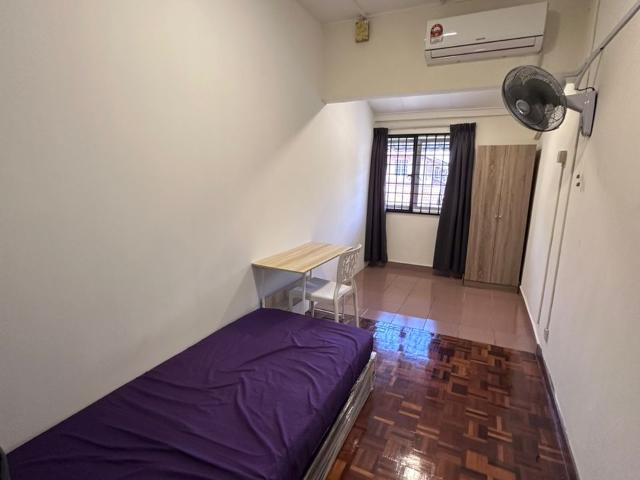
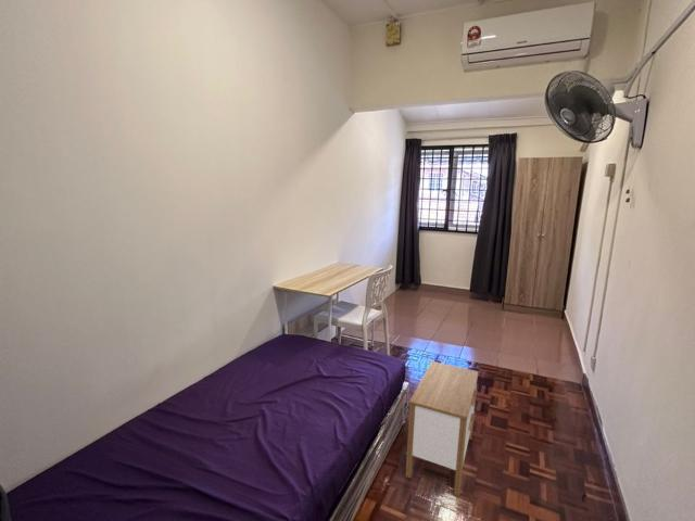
+ nightstand (444, 421)
